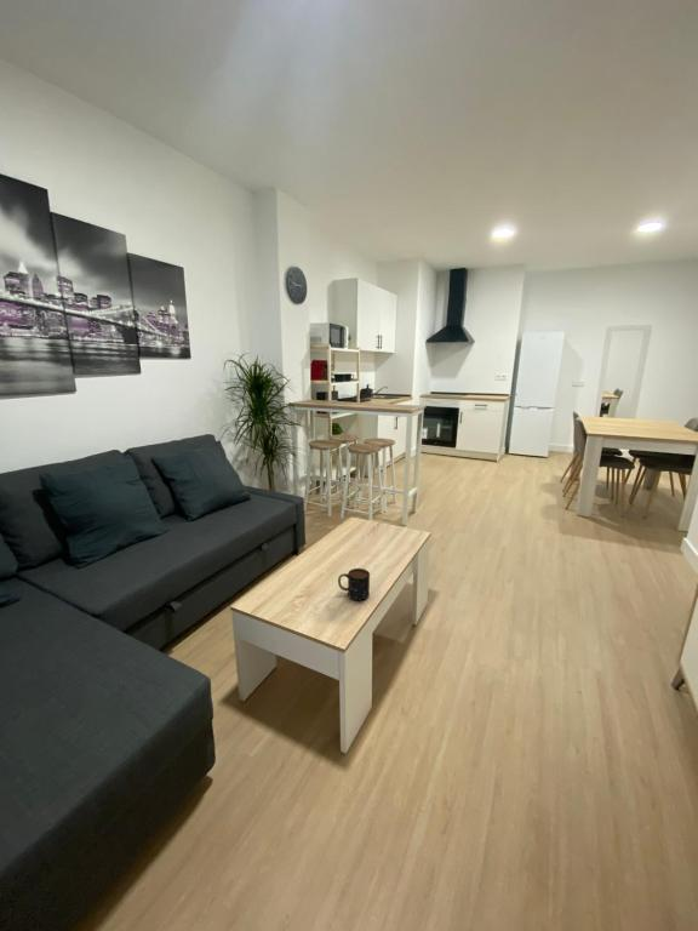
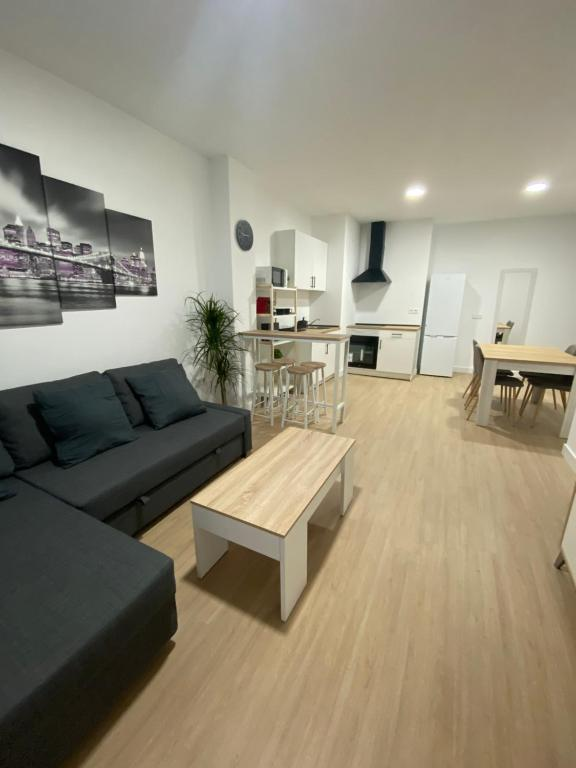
- mug (353, 583)
